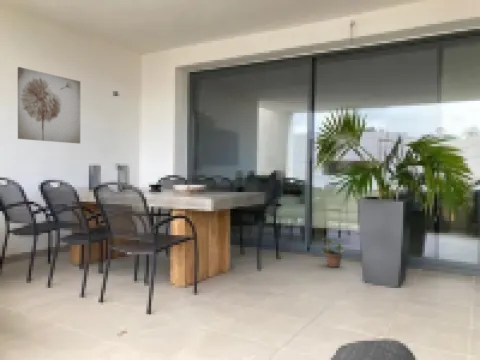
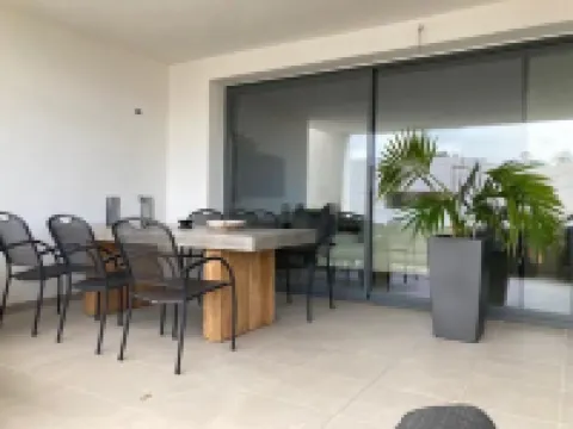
- wall art (51, 108)
- potted plant (332, 250)
